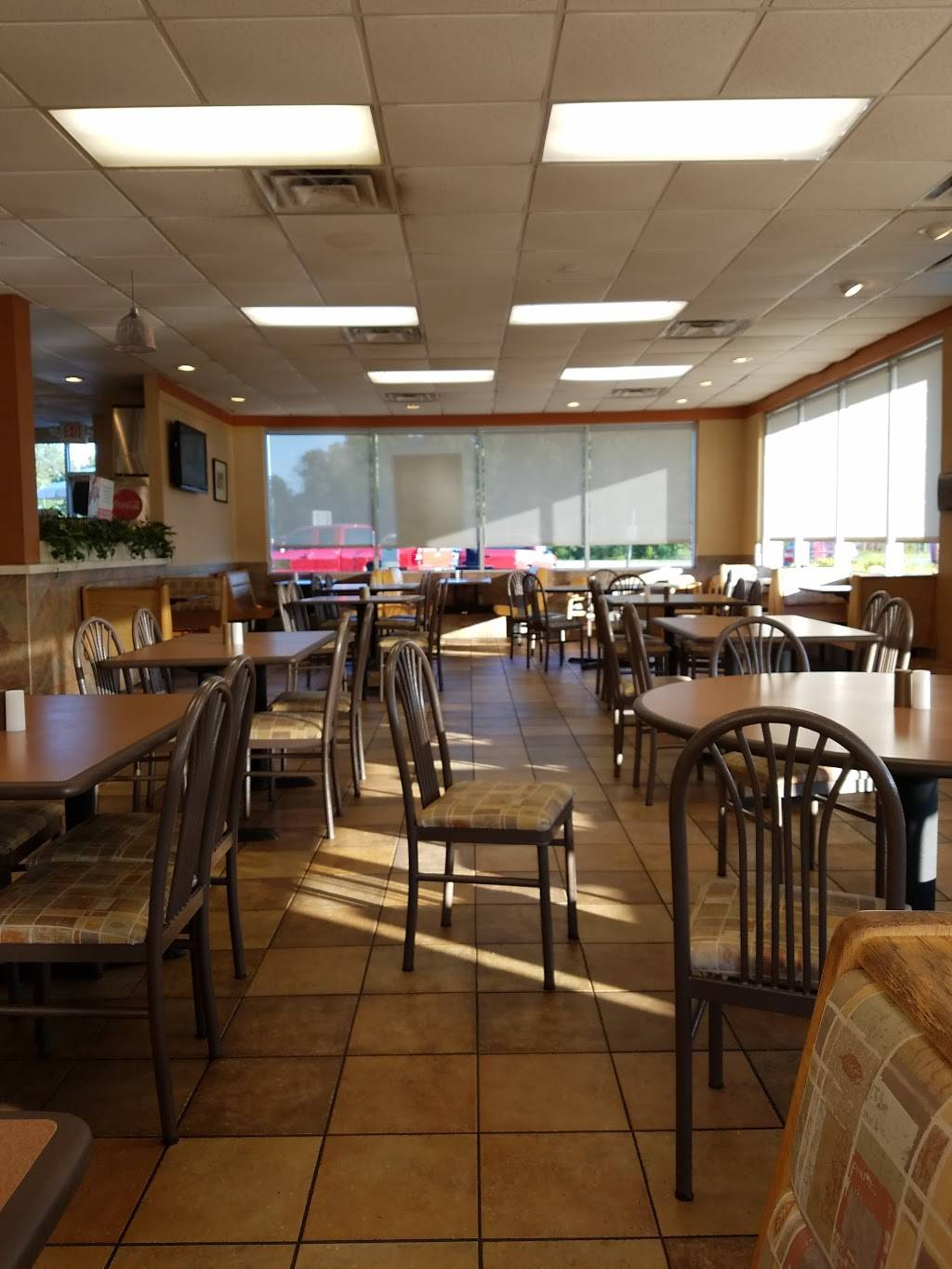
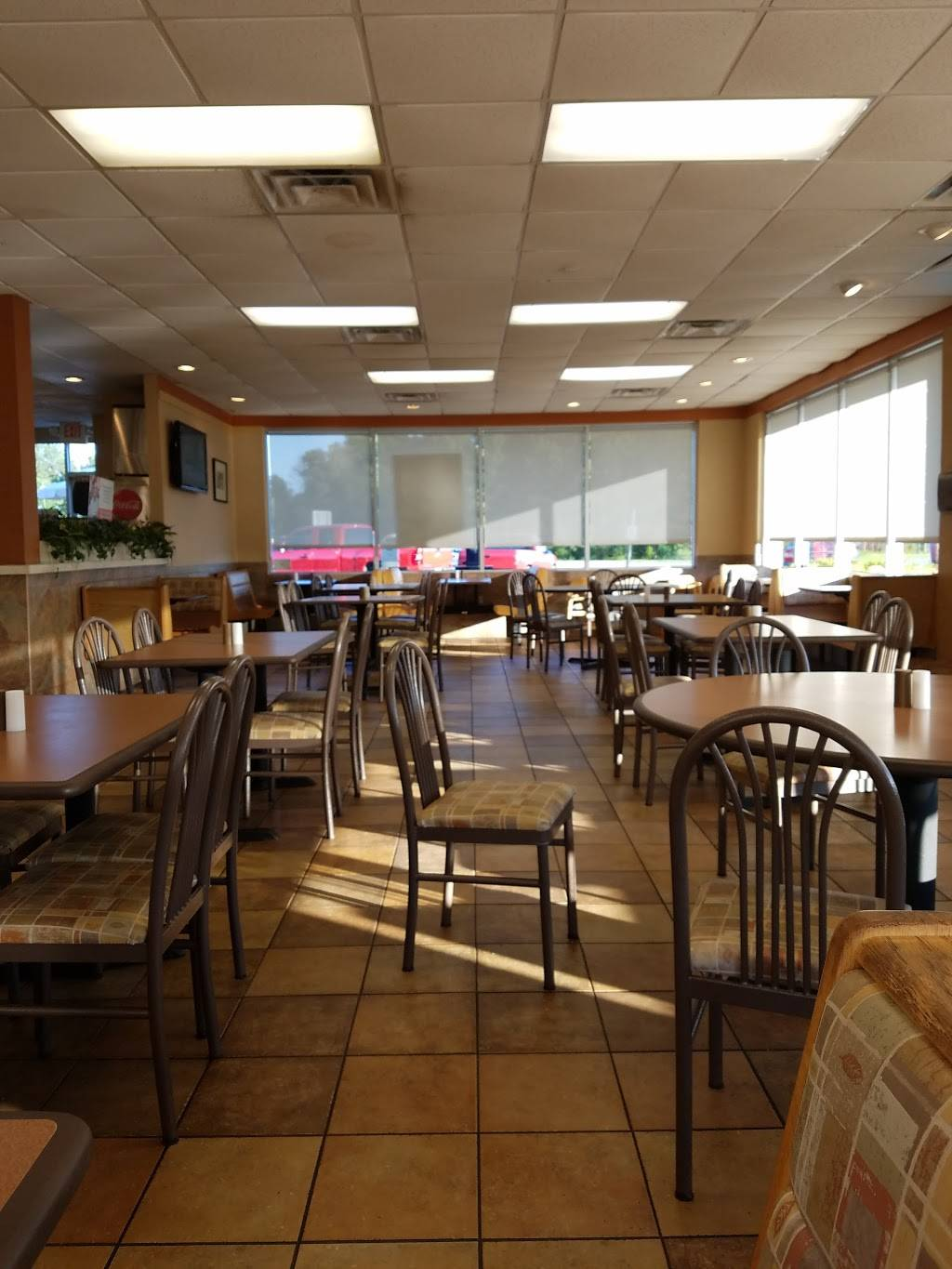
- pendant lamp (133, 310)
